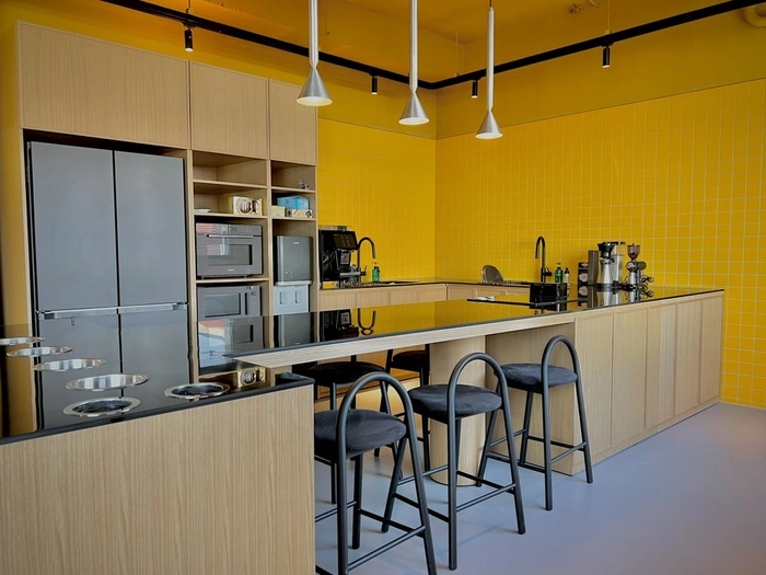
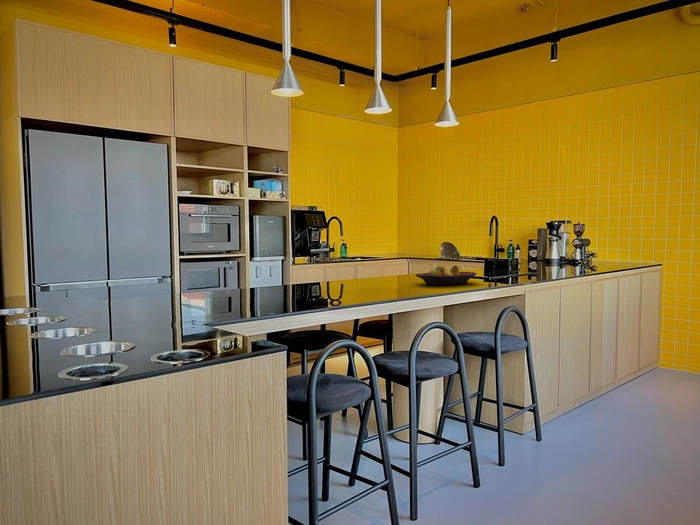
+ fruit bowl (446, 274)
